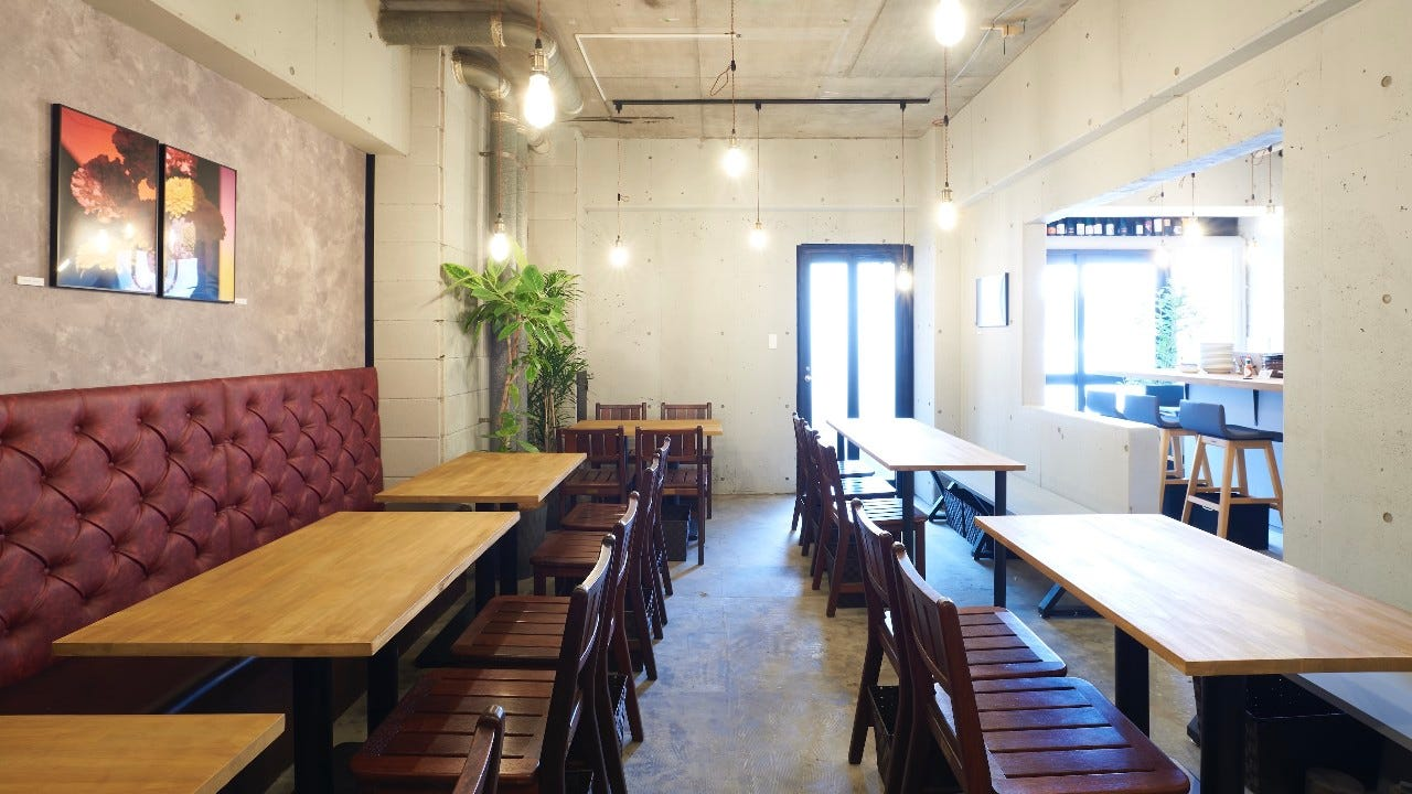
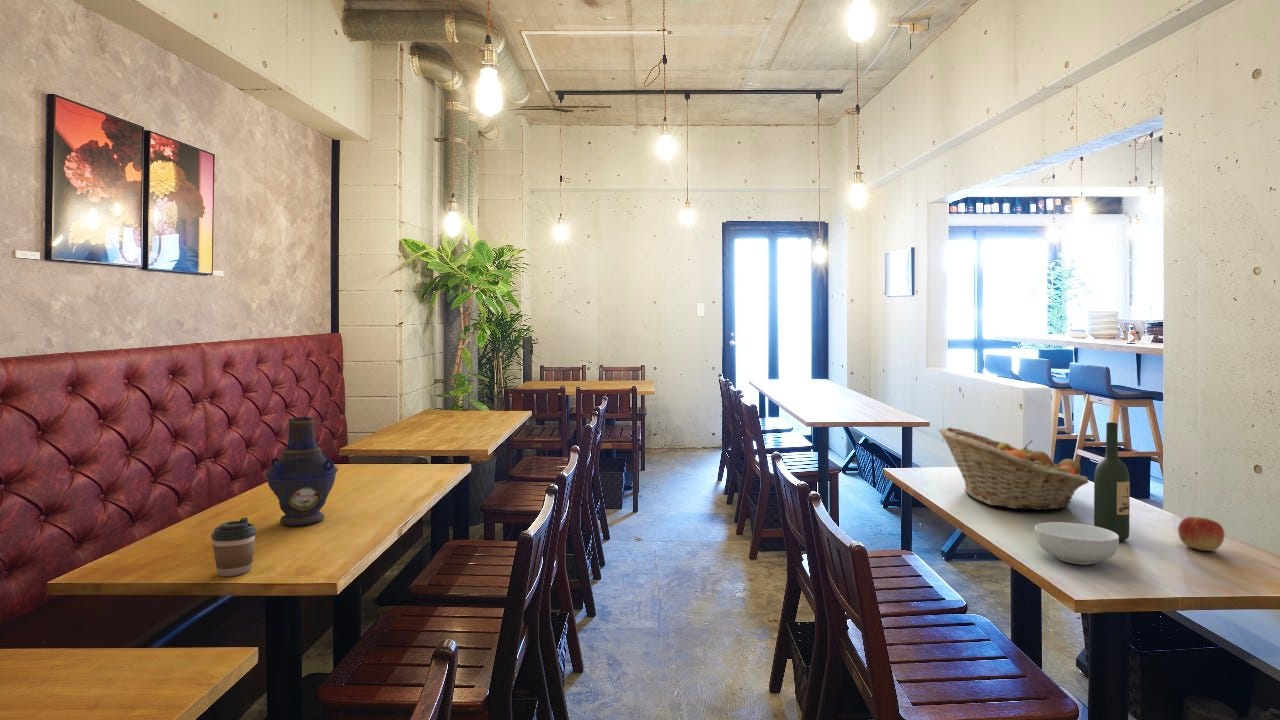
+ fruit basket (1008, 464)
+ cereal bowl (1075, 545)
+ coffee cup (234, 545)
+ apple (1200, 532)
+ vase (302, 469)
+ wine bottle (1111, 480)
